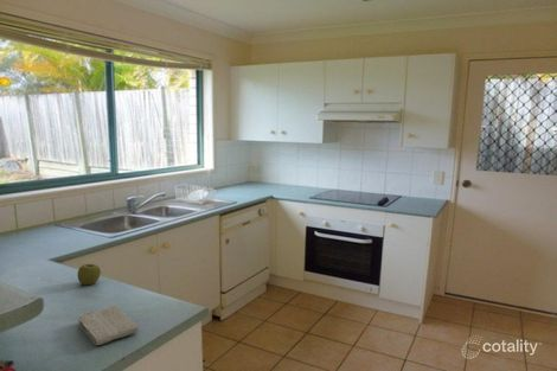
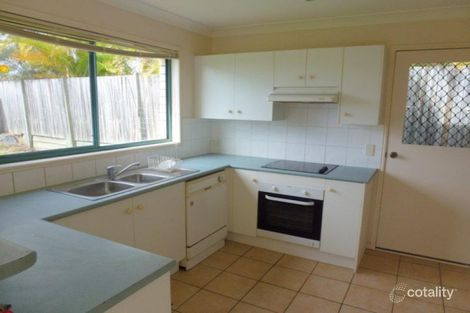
- apple (89, 274)
- washcloth (107, 322)
